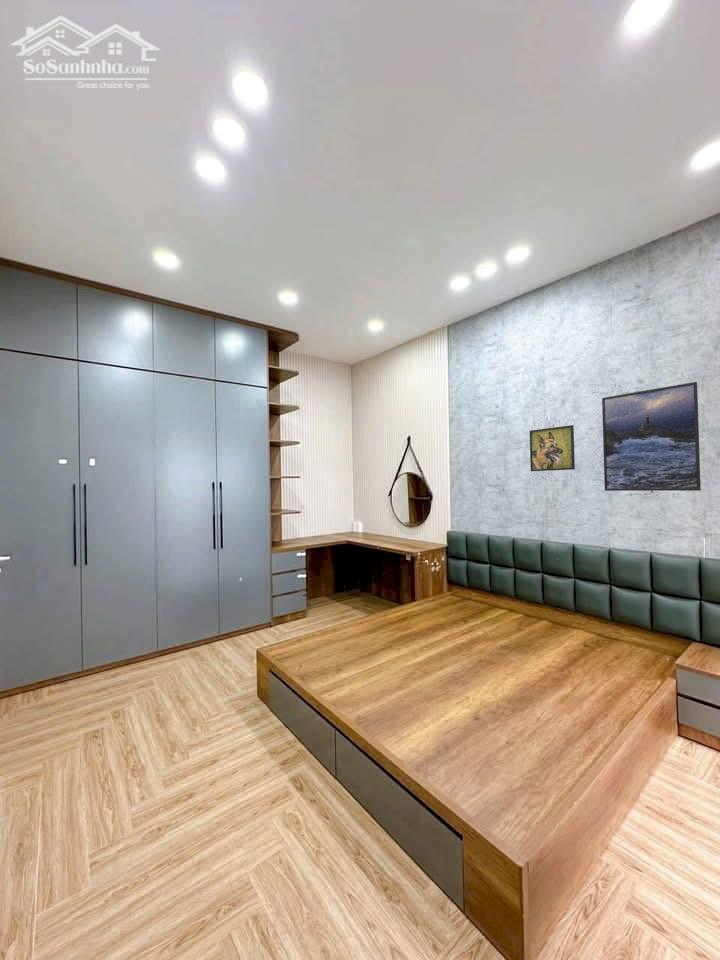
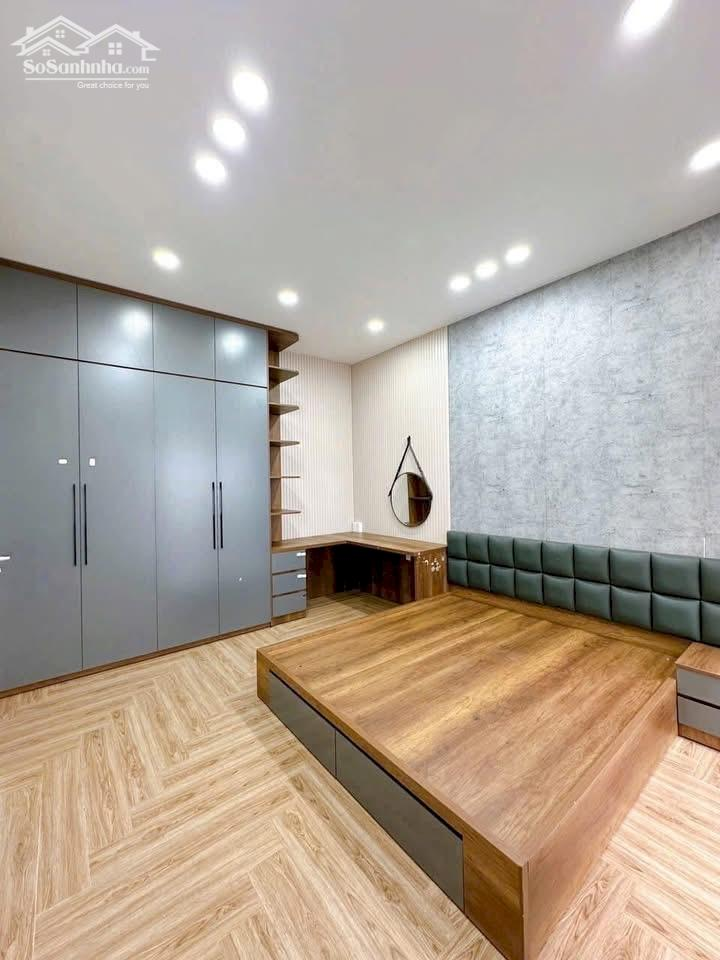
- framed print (647, 440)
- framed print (551, 449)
